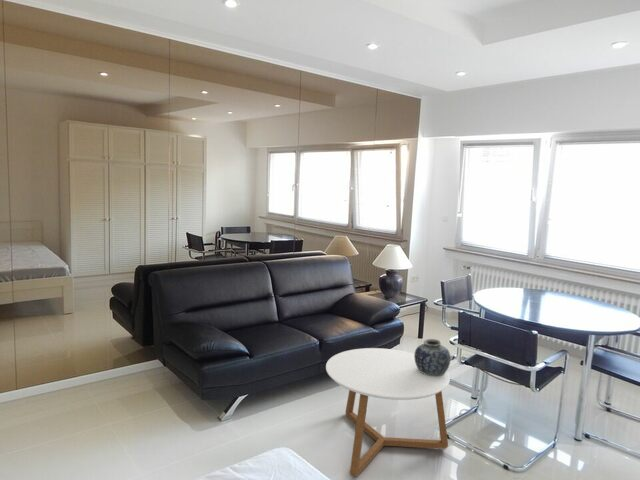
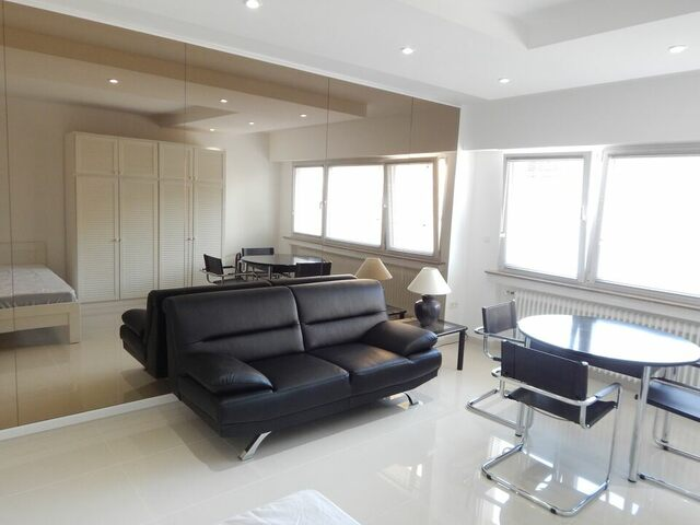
- vase (432, 356)
- coffee table (382, 398)
